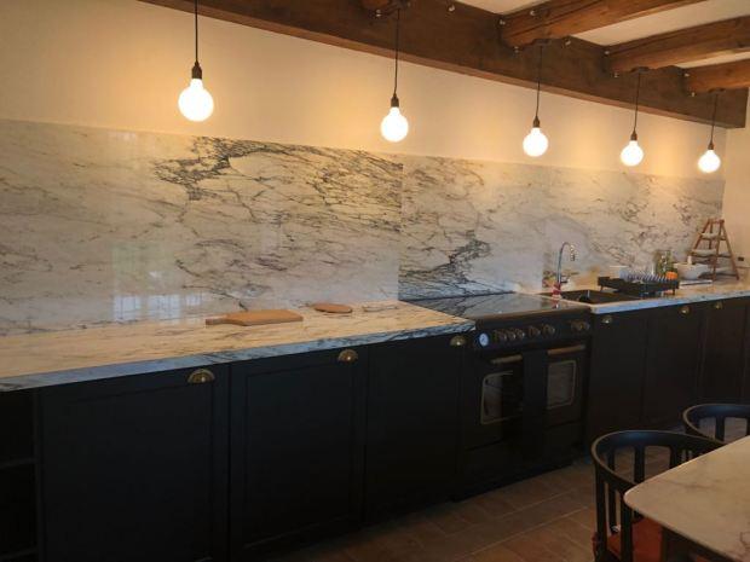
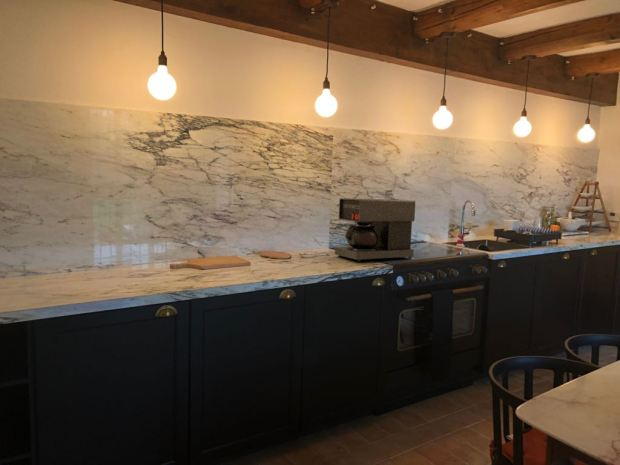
+ coffee maker (375, 228)
